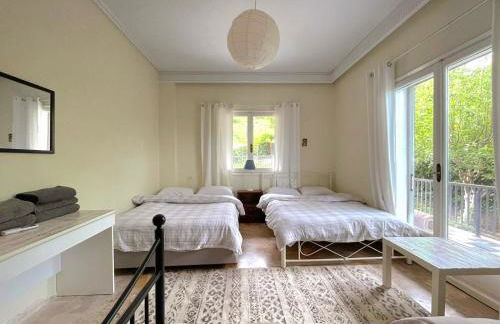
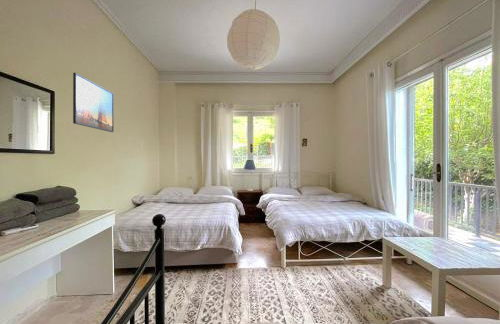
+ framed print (96, 106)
